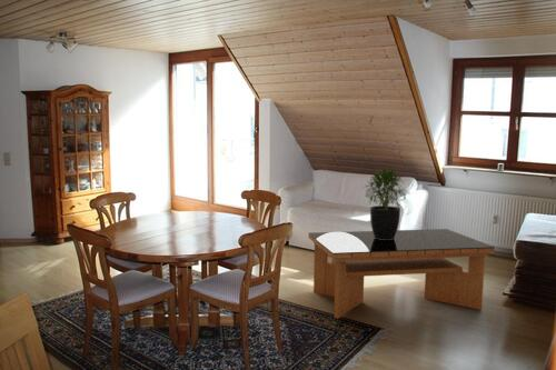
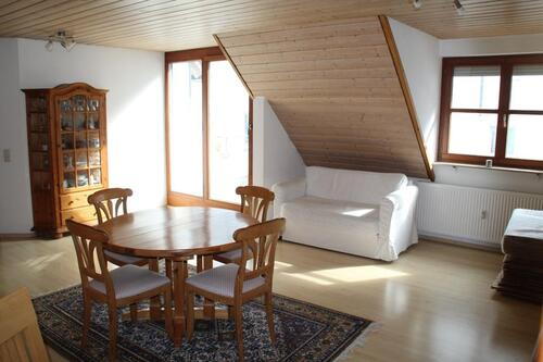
- potted plant (383, 201)
- coffee table (395, 270)
